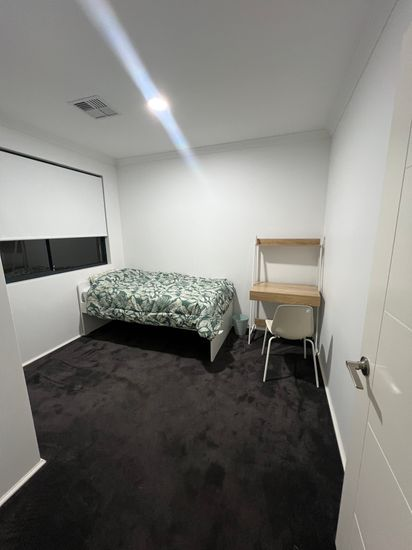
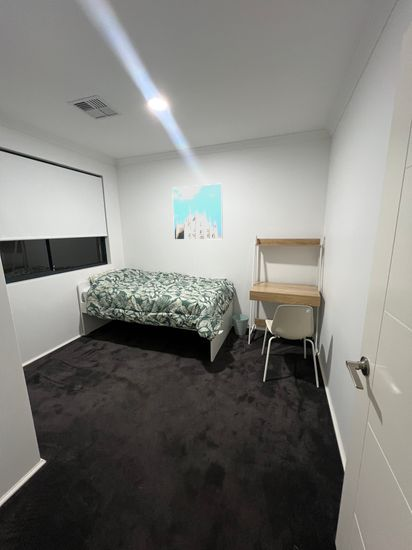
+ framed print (197, 213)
